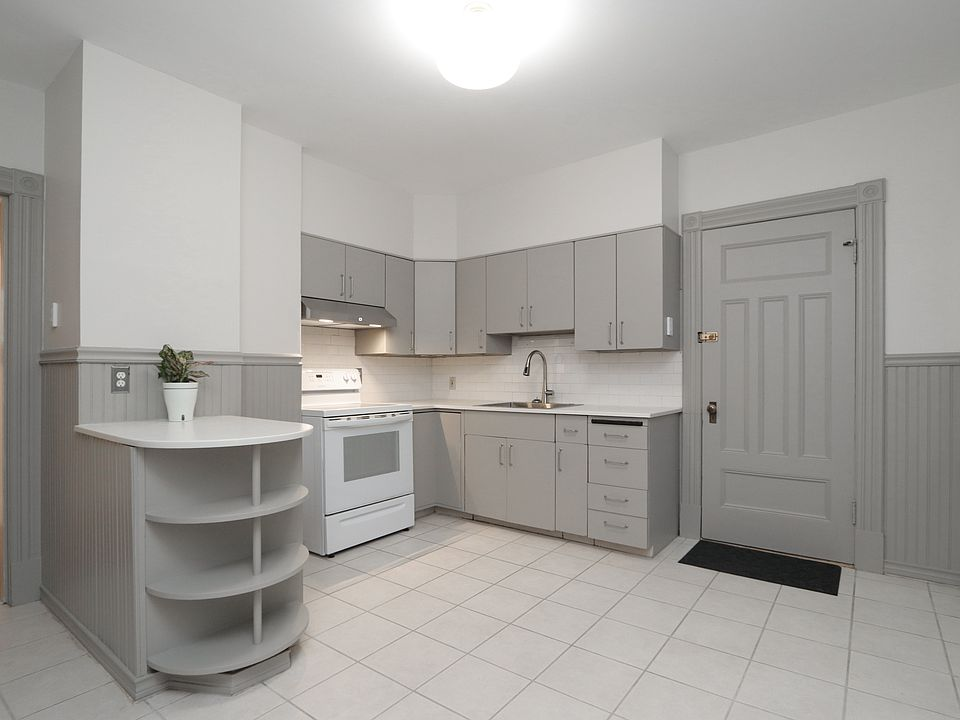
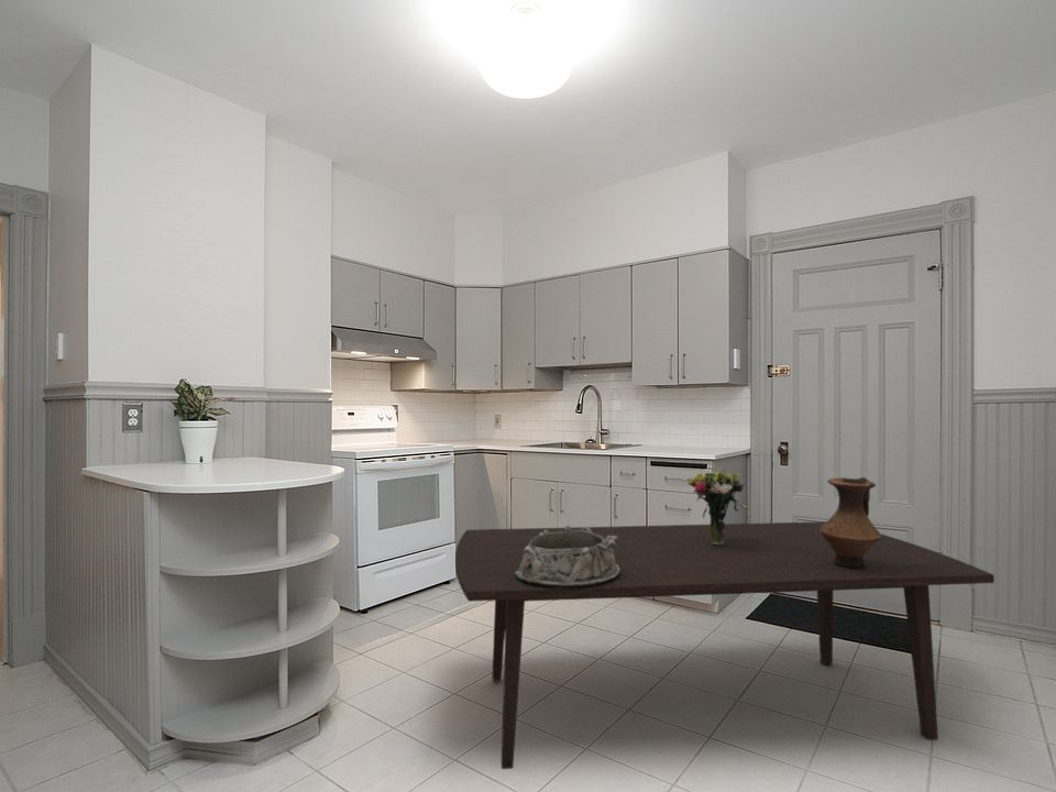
+ vase (850, 520)
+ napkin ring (570, 553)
+ bouquet (719, 506)
+ dining table (692, 594)
